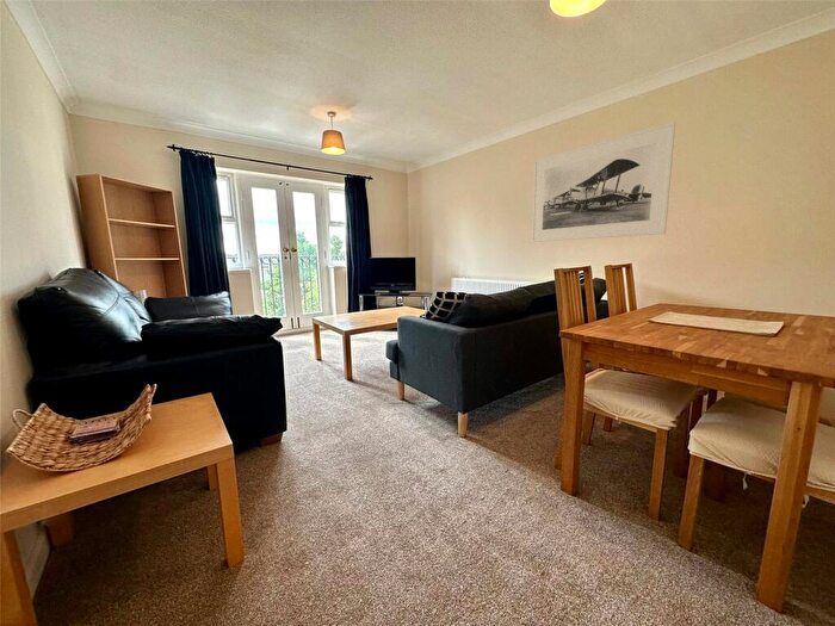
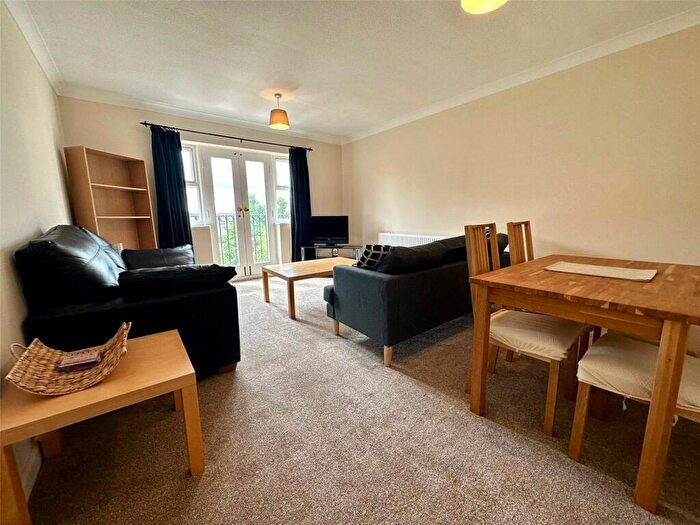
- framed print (590, 192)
